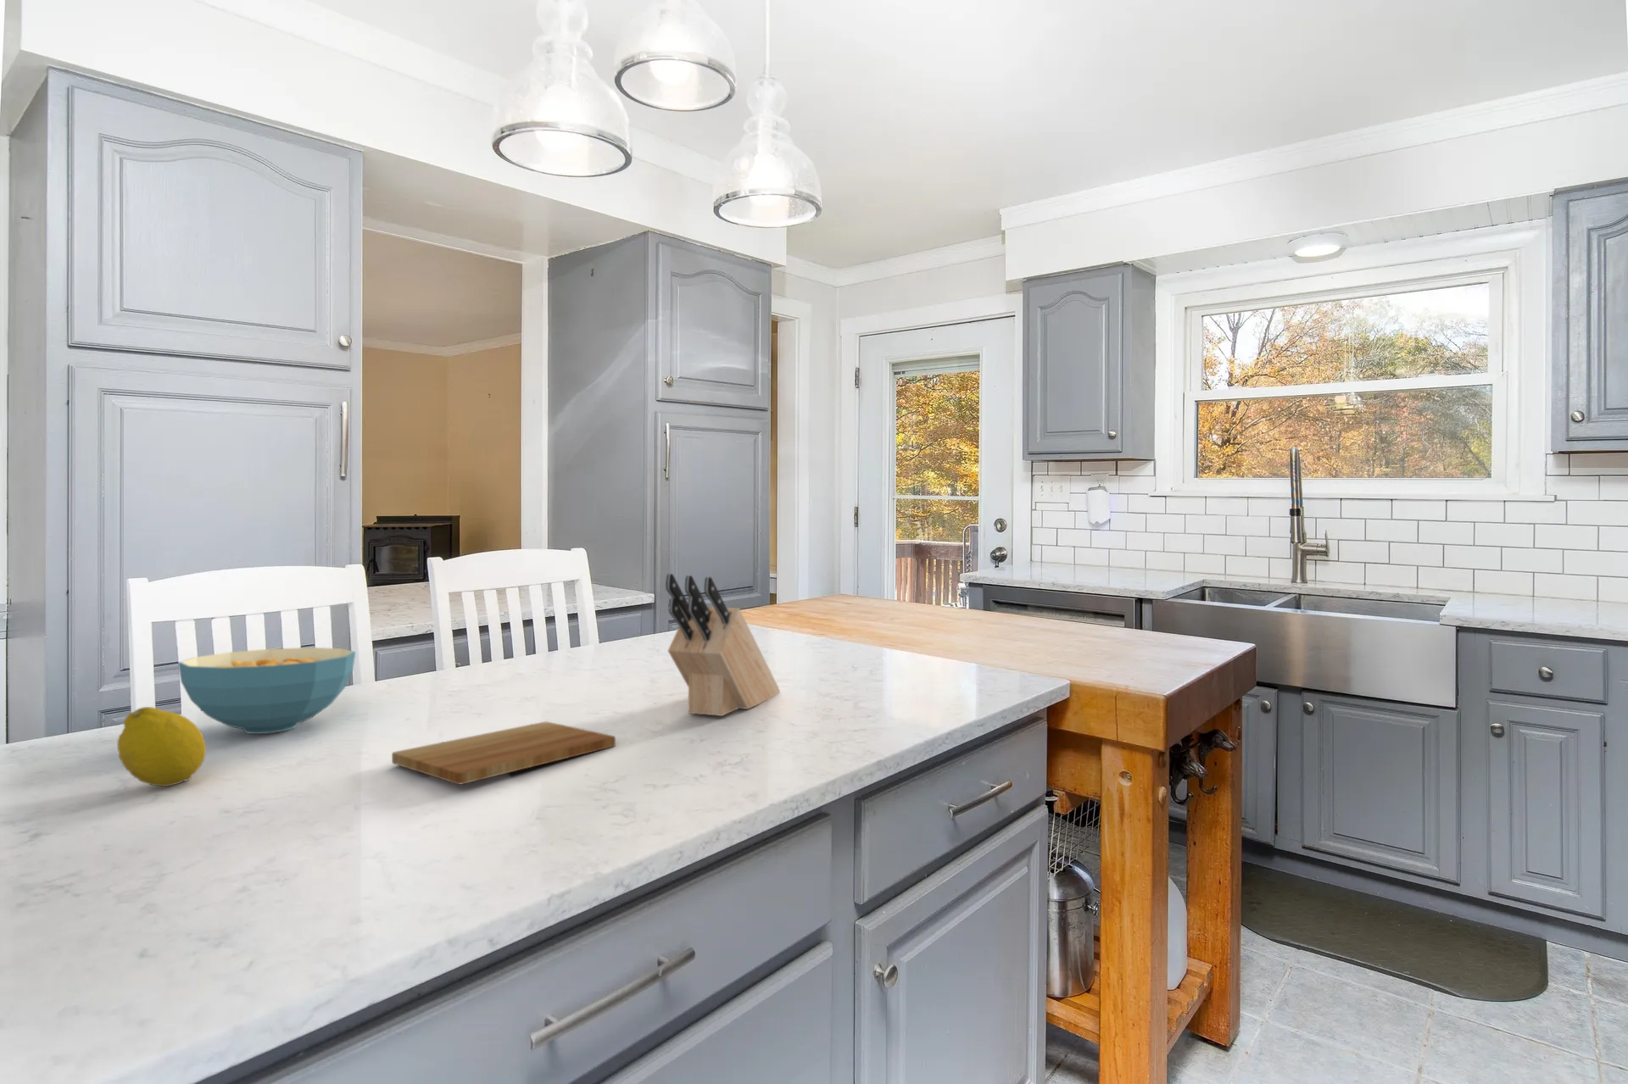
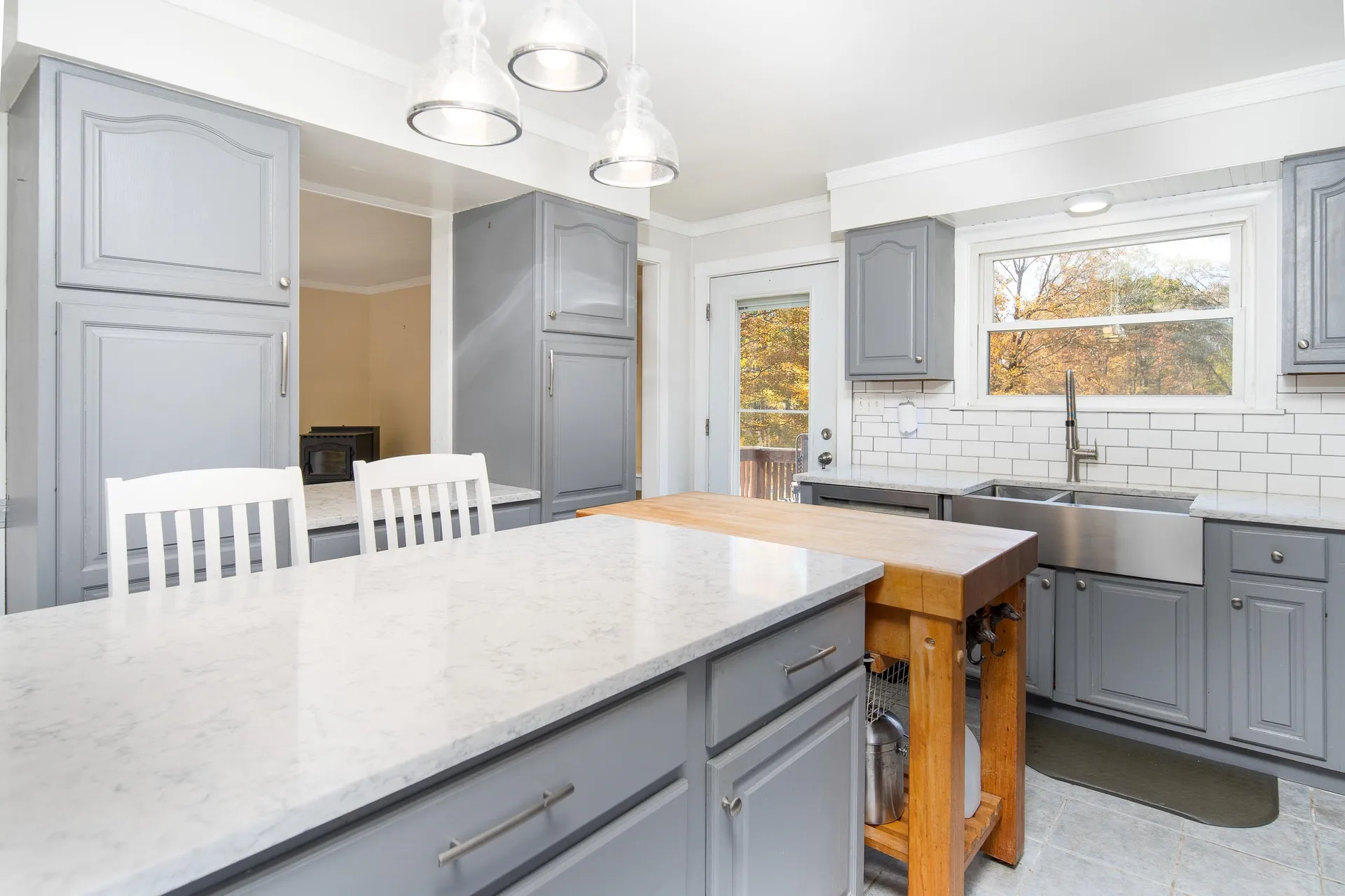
- knife block (721, 639)
- cereal bowl (270, 692)
- cutting board (508, 749)
- fruit (162, 745)
